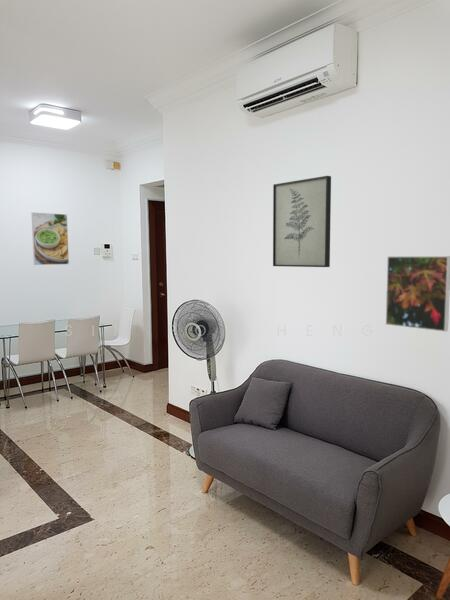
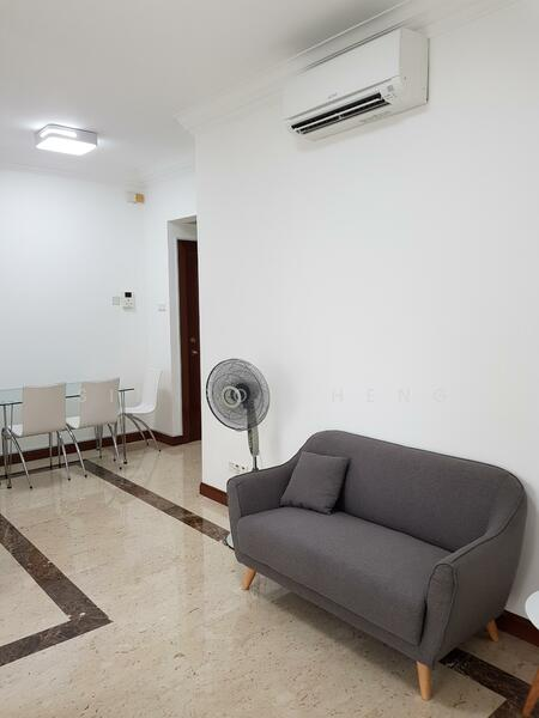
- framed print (416, 292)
- wall art (300, 223)
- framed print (50, 239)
